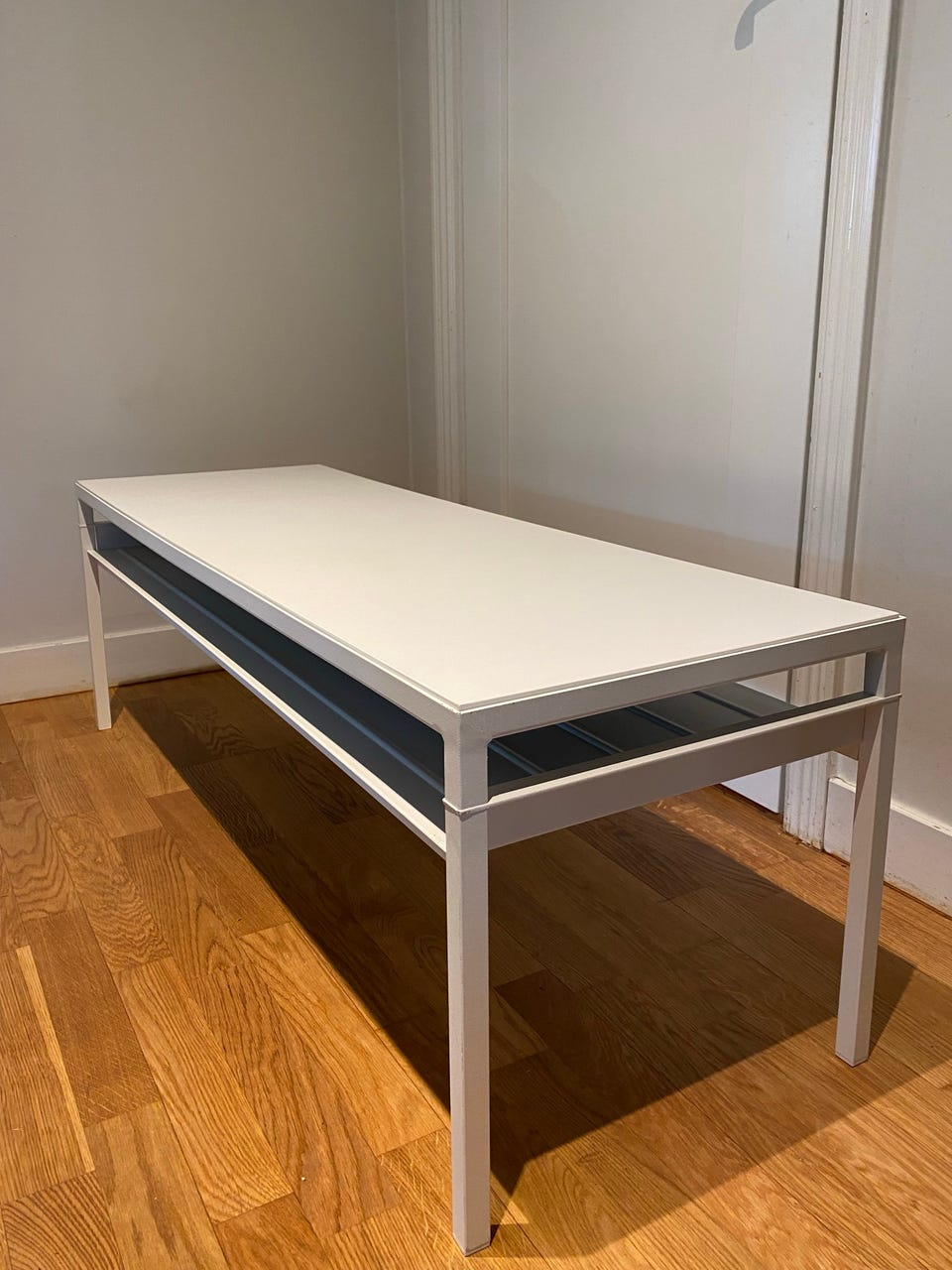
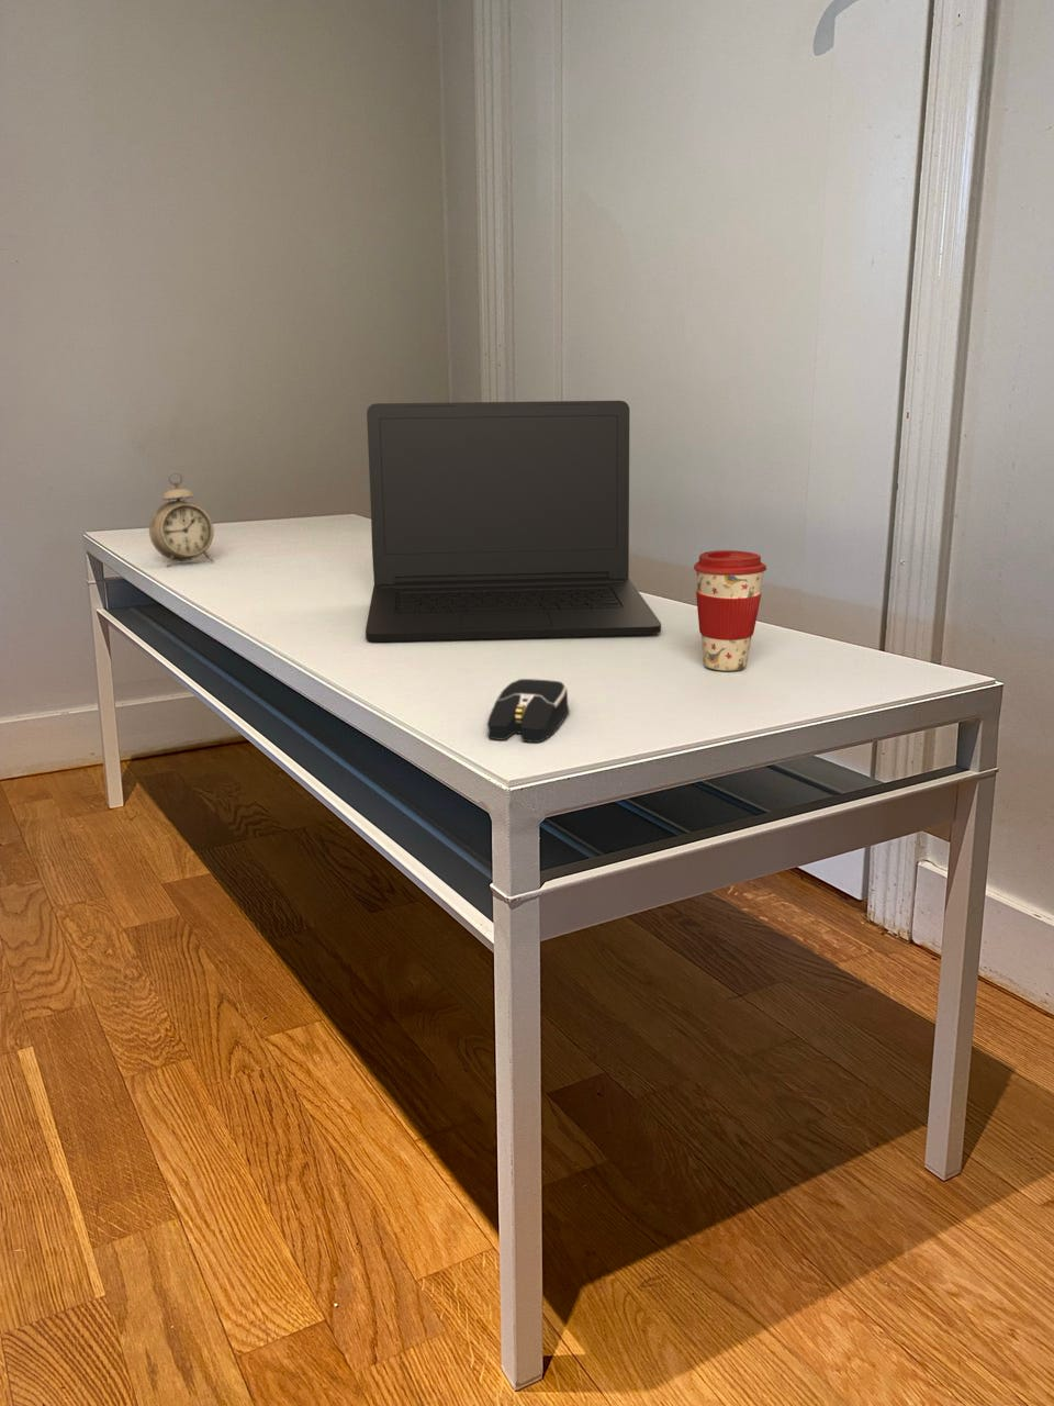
+ laptop (506, 514)
+ alarm clock (182, 517)
+ computer mouse (529, 705)
+ coffee cup (726, 610)
